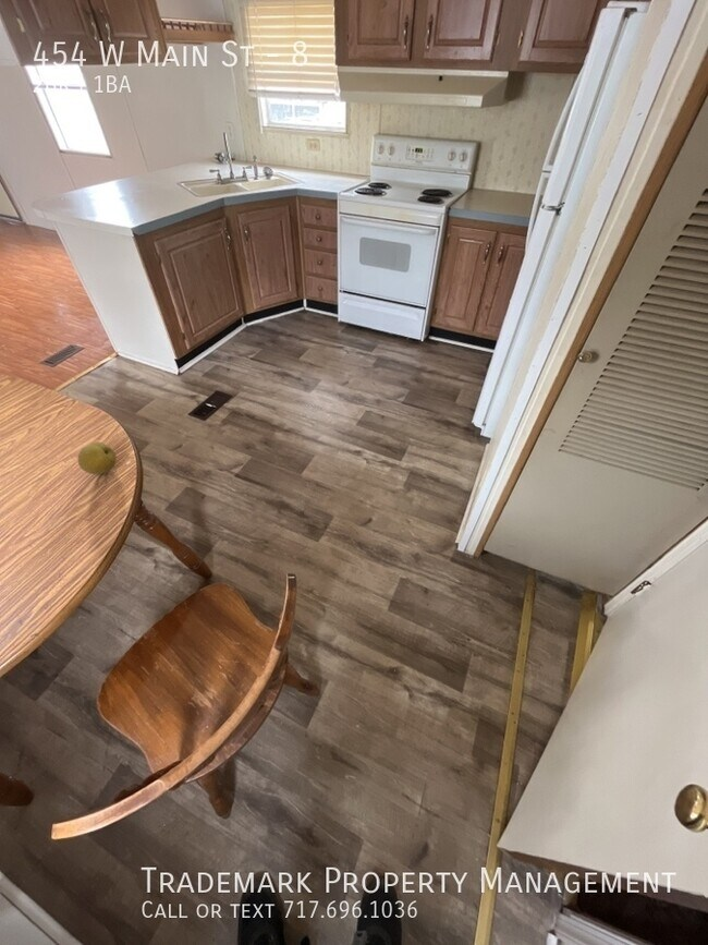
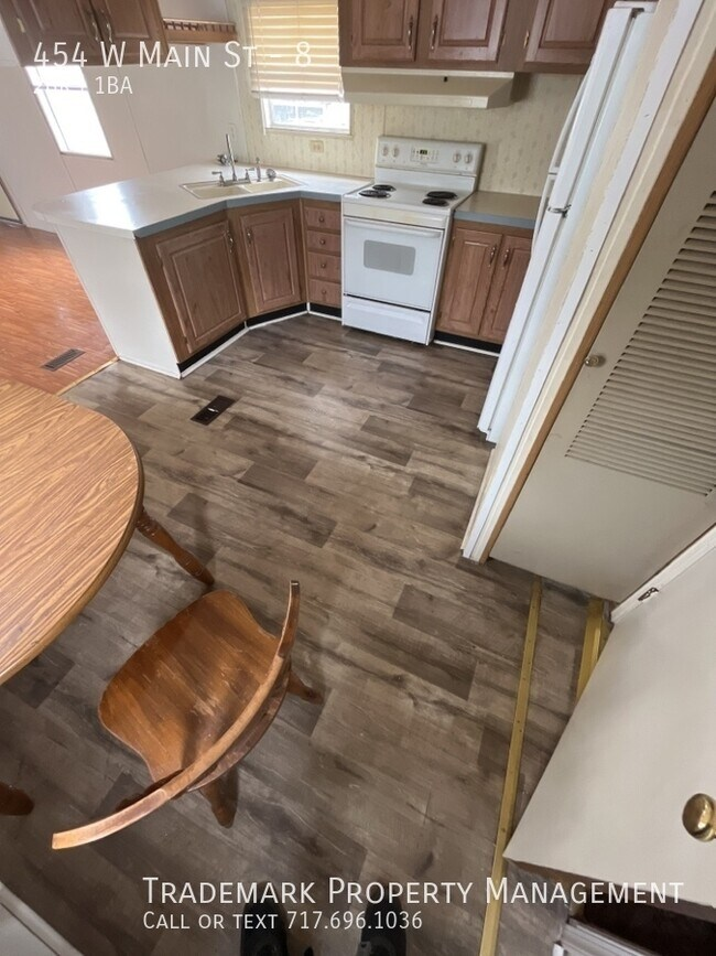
- fruit (97, 459)
